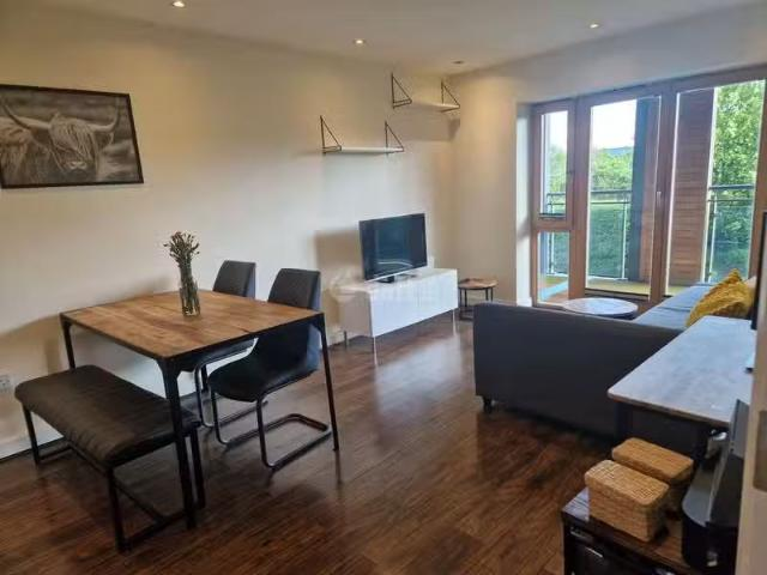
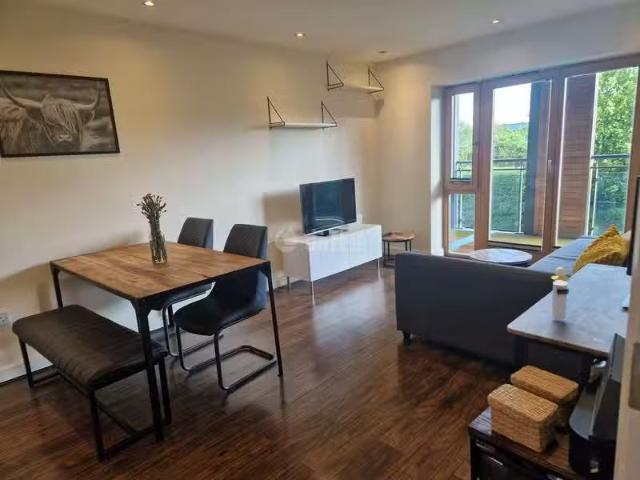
+ perfume bottle (559, 293)
